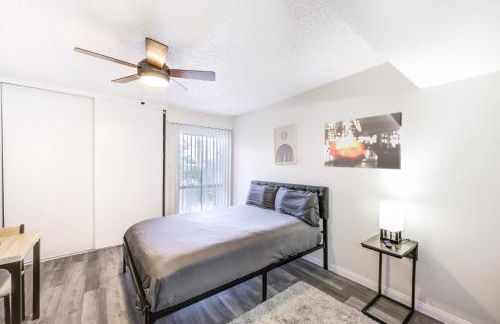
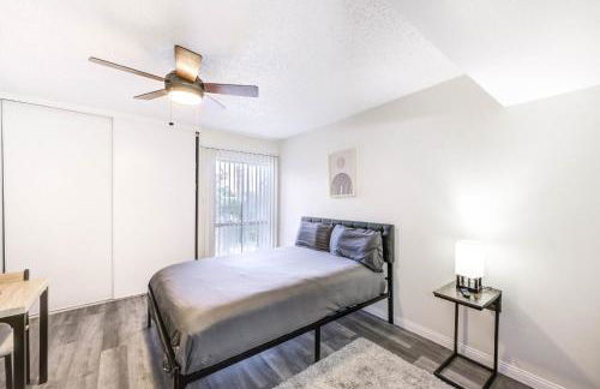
- wall art (357, 143)
